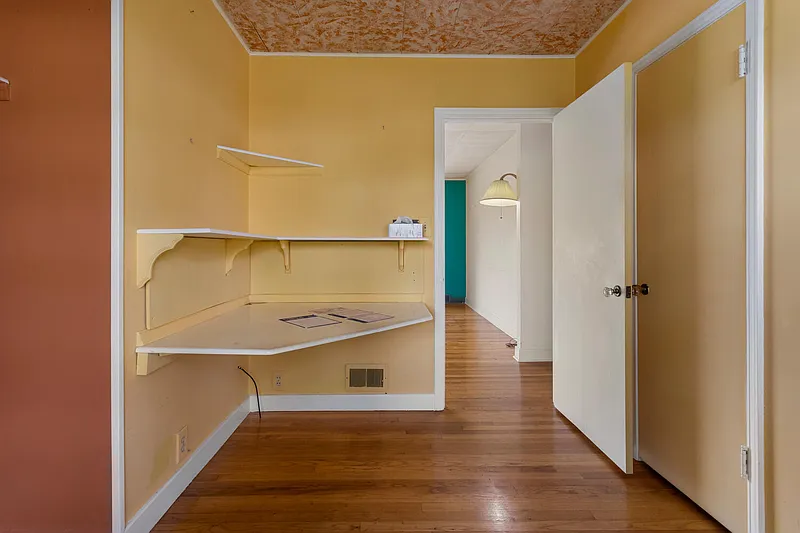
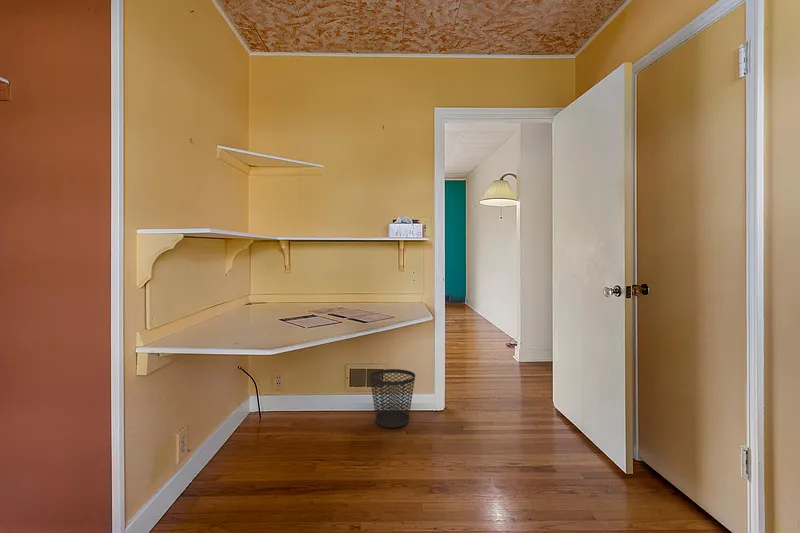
+ wastebasket (392, 397)
